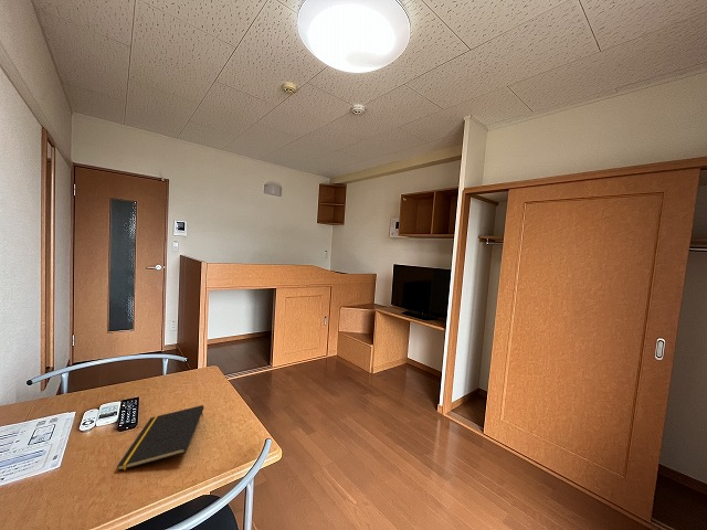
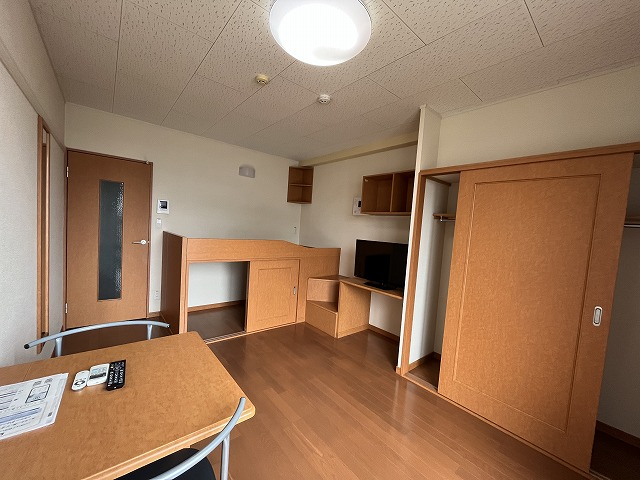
- notepad (166, 433)
